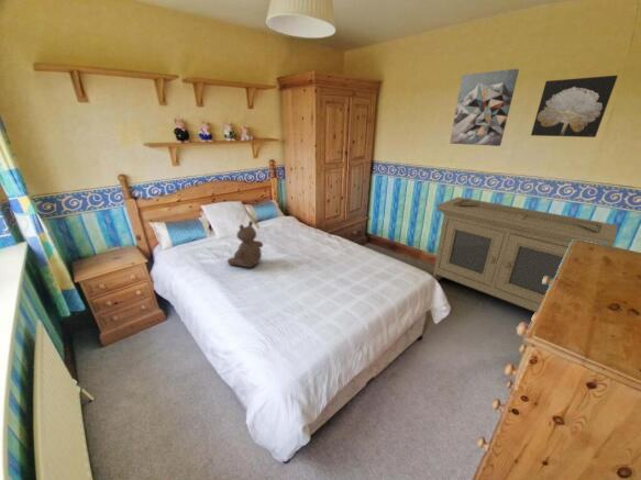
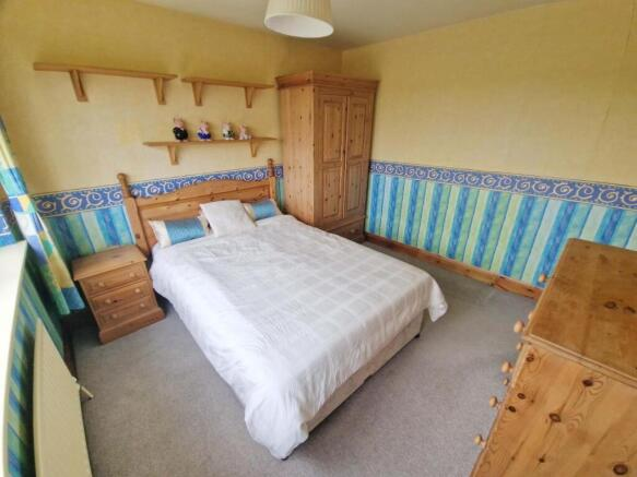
- wall art (570, 108)
- bear (243, 243)
- wall art (480, 110)
- storage cabinet (505, 258)
